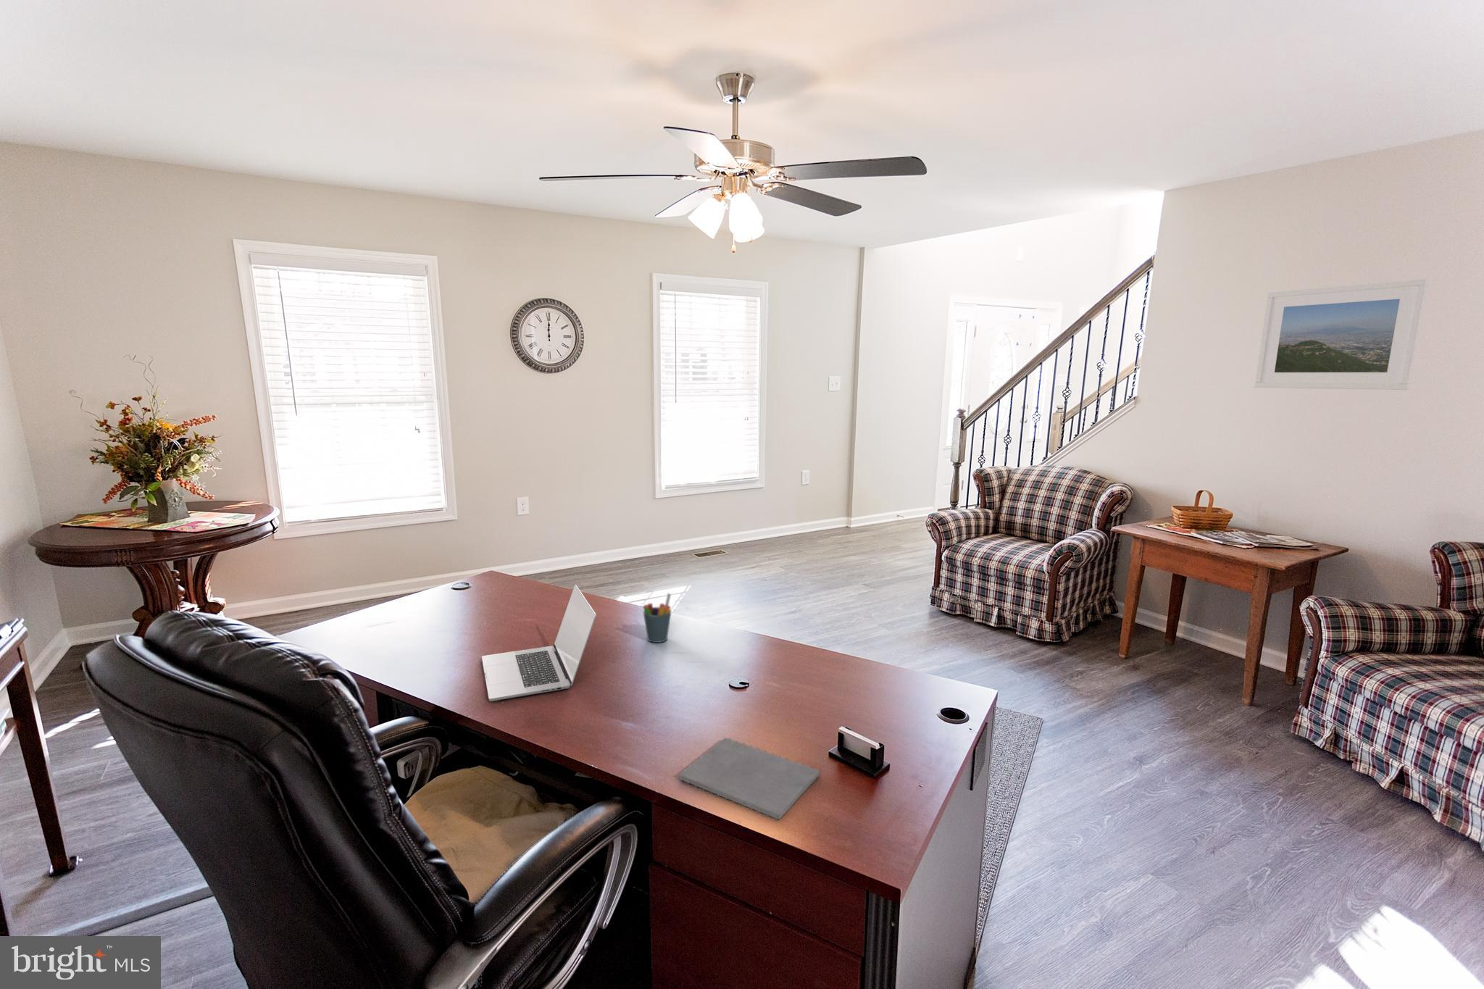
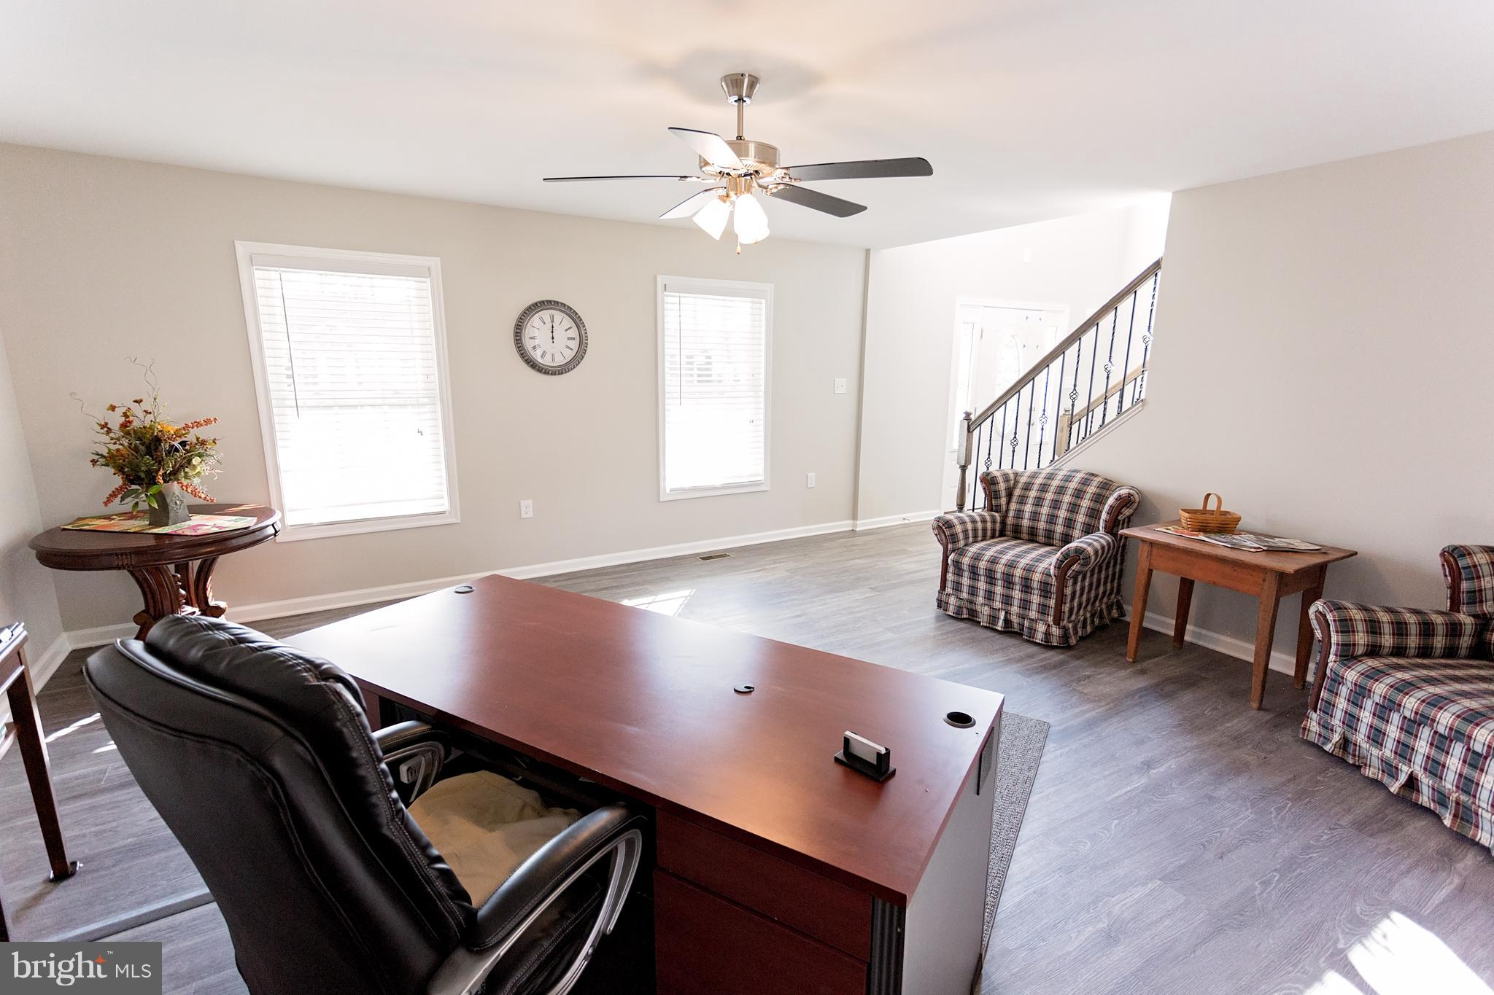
- laptop (536, 648)
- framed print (1333, 338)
- pen holder (658, 617)
- notepad (749, 775)
